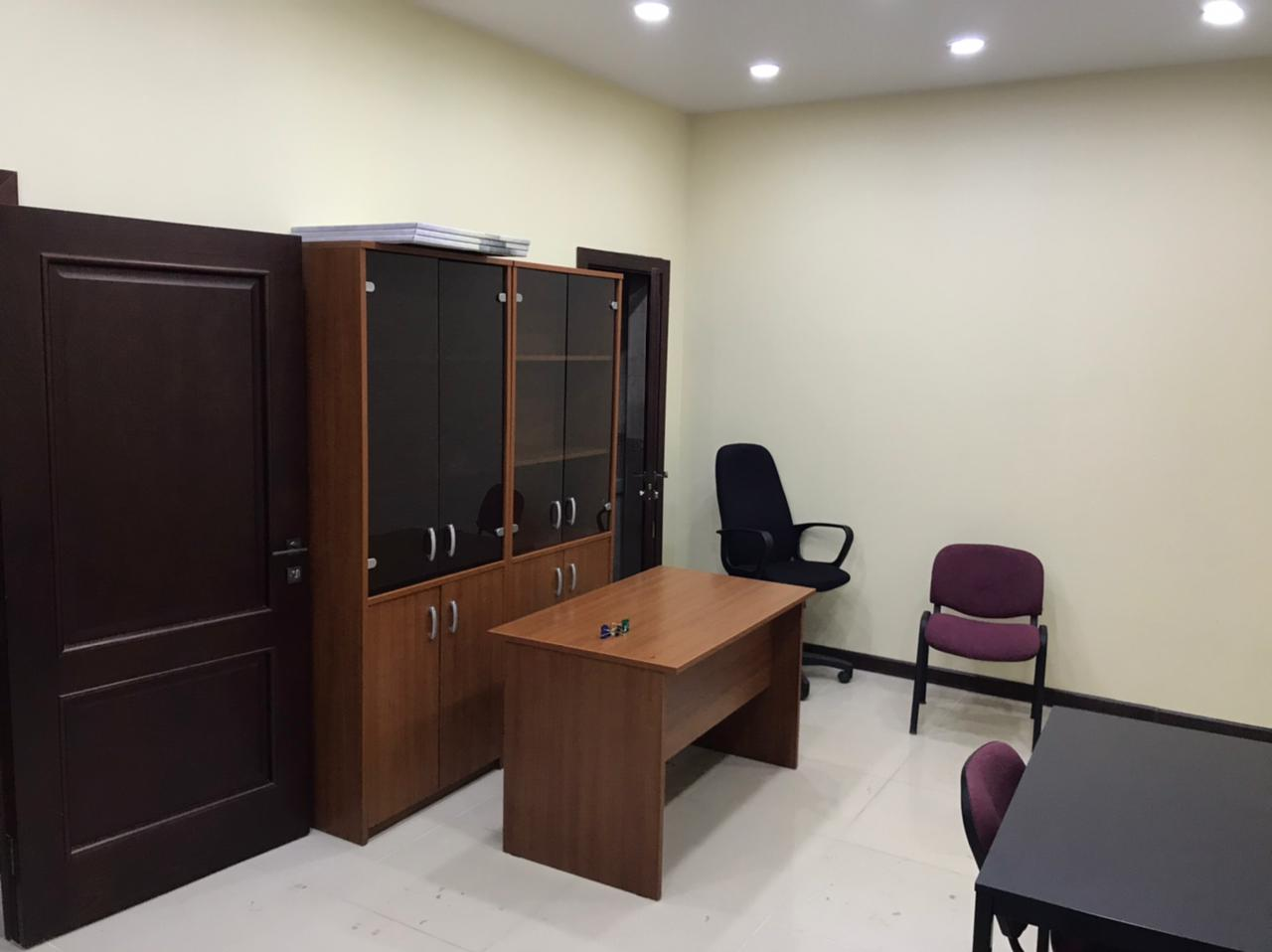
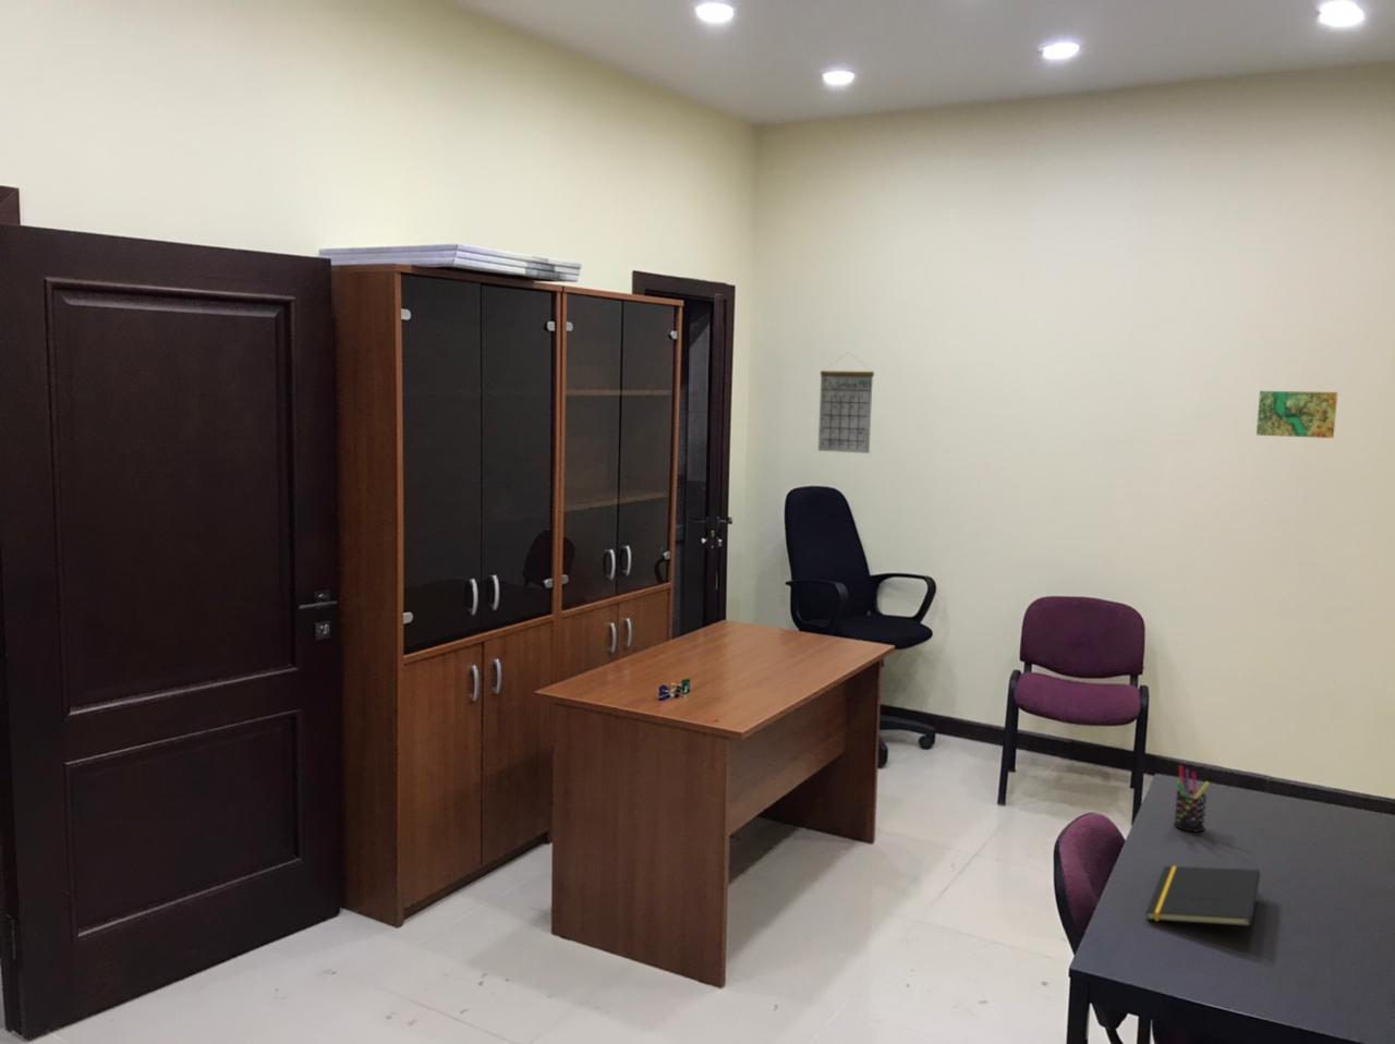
+ pen holder (1187, 797)
+ notepad (1204, 894)
+ calendar (844, 402)
+ map (1296, 415)
